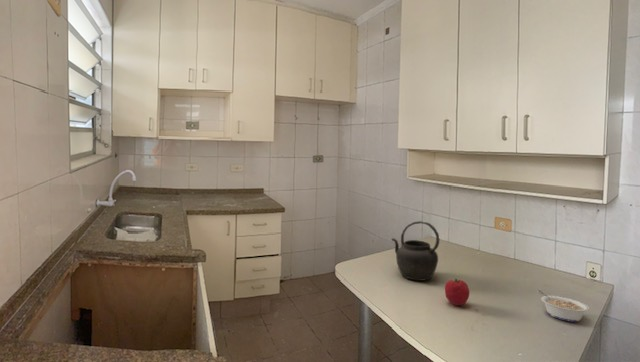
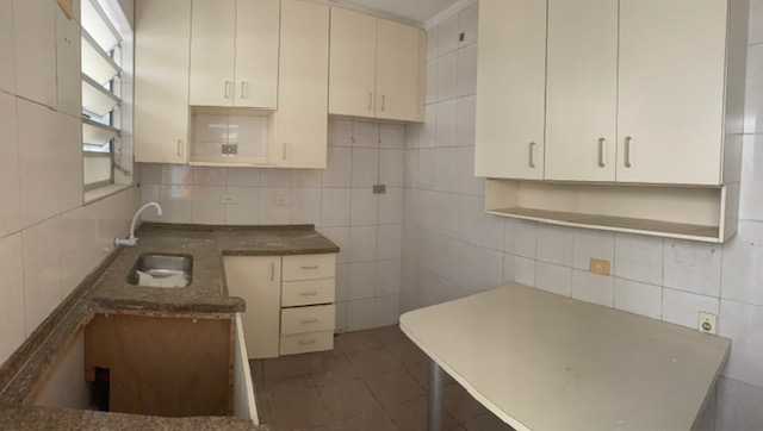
- kettle (413, 247)
- fruit (457, 291)
- legume (562, 307)
